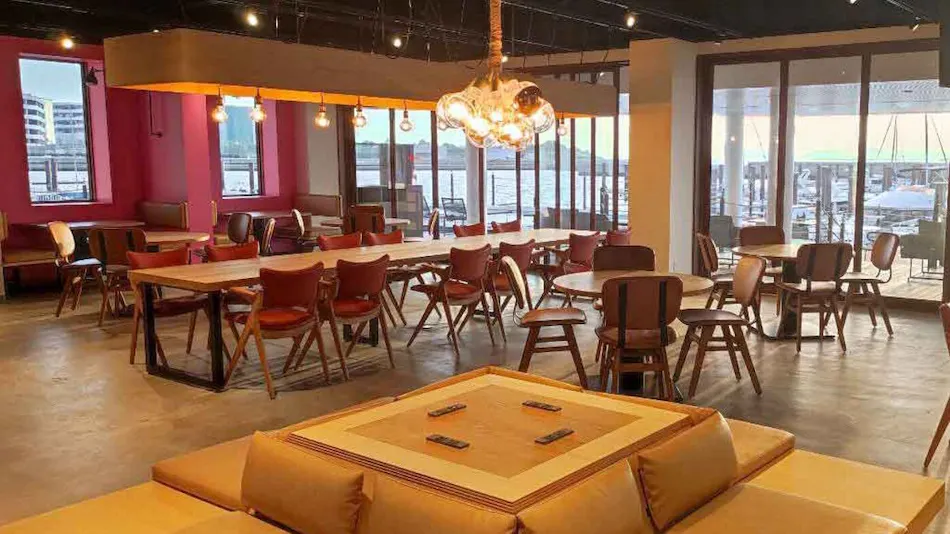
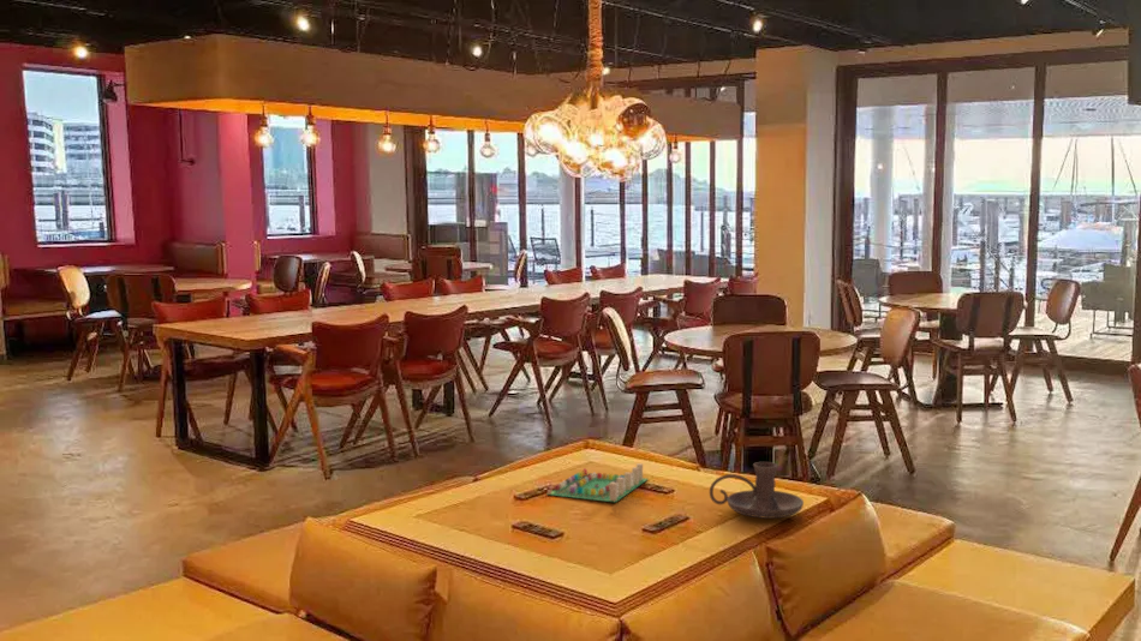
+ candle holder (755, 489)
+ board game (598, 478)
